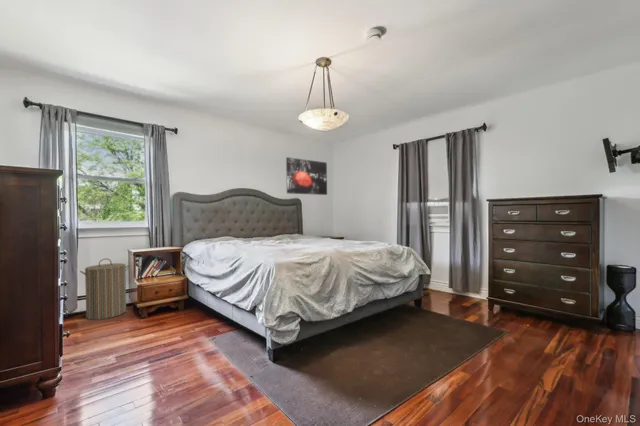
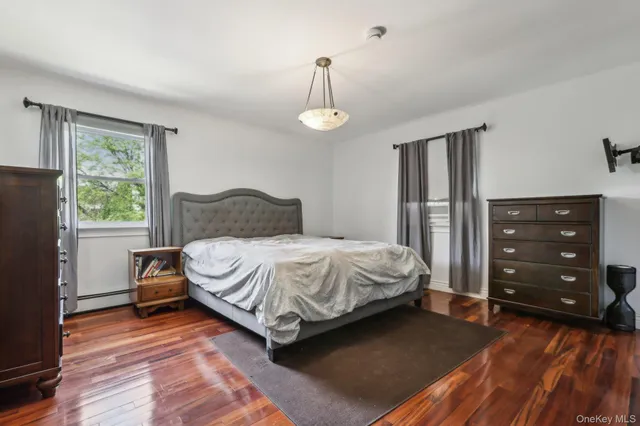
- wall art (307, 177)
- laundry hamper (106, 286)
